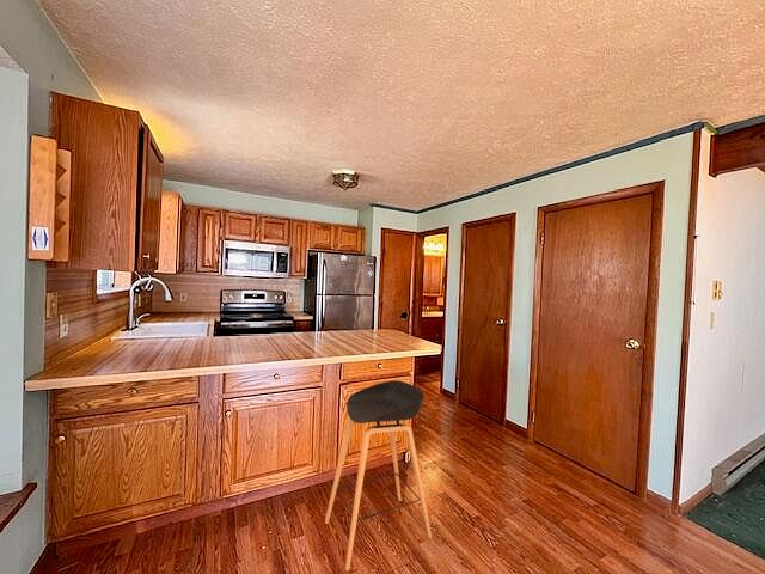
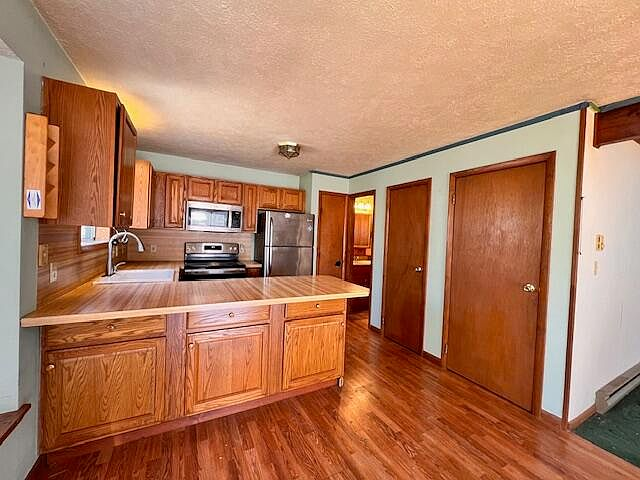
- stool (392, 456)
